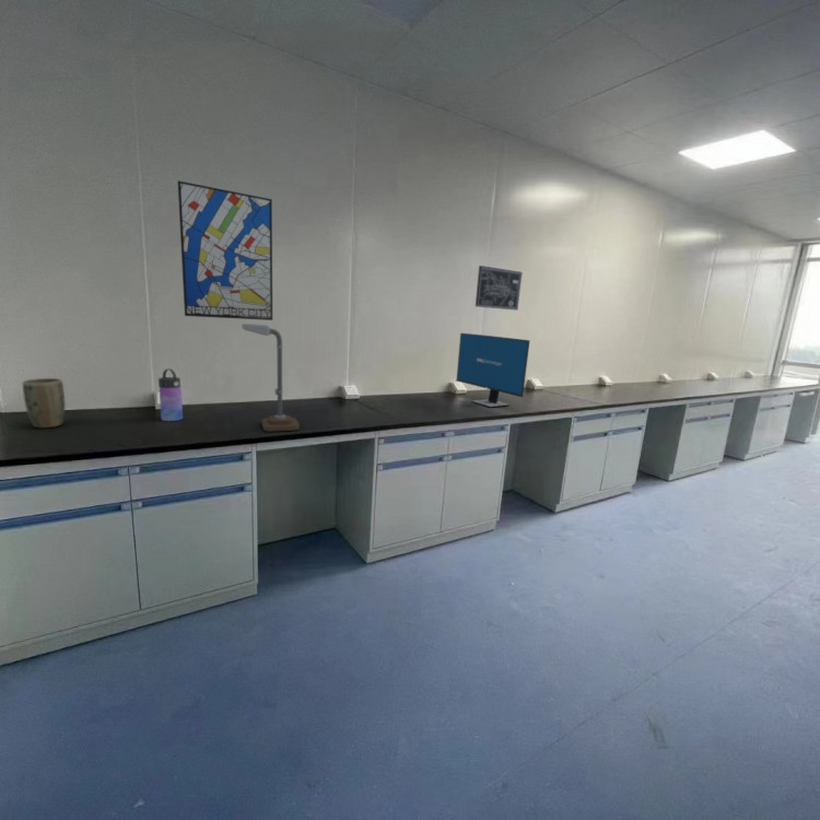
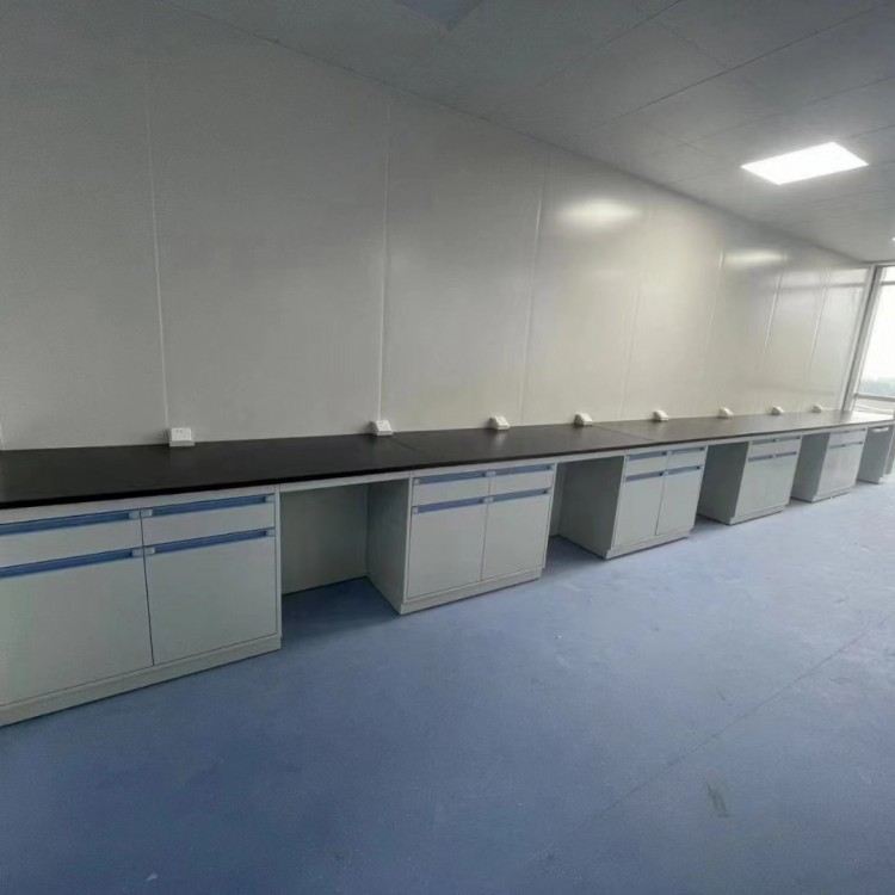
- wall art (499, 289)
- plant pot (45, 402)
- wall art (229, 256)
- water bottle (171, 394)
- desk lamp (278, 377)
- computer monitor (493, 371)
